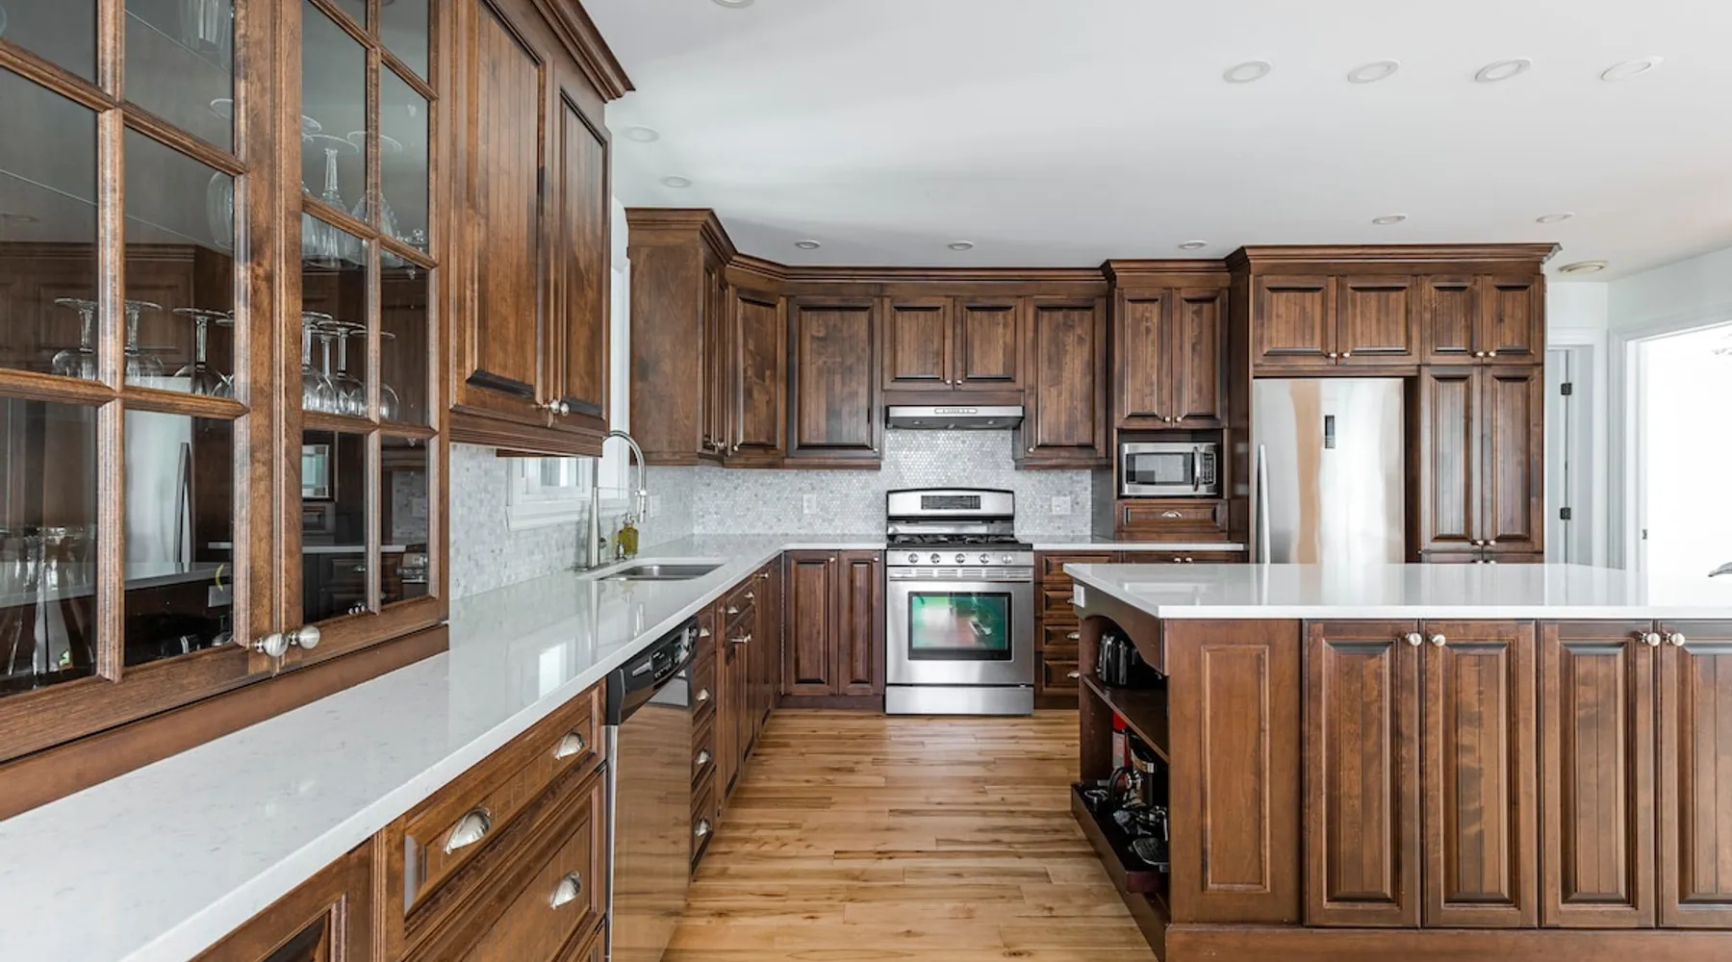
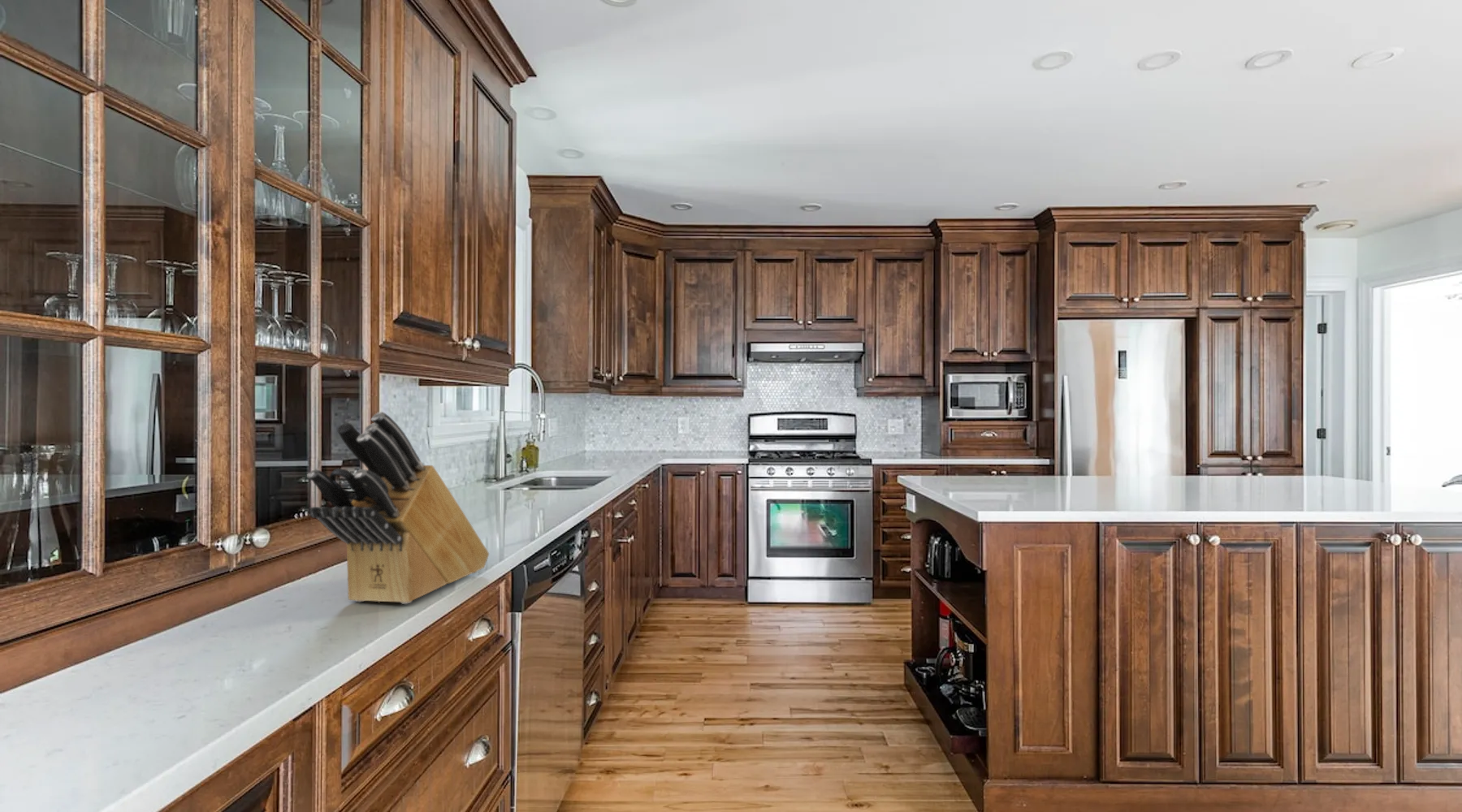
+ knife block (408, 501)
